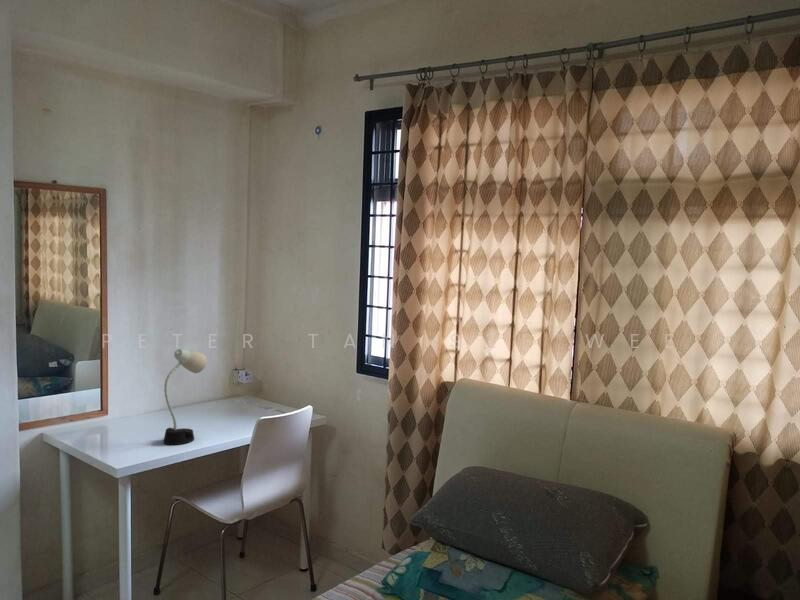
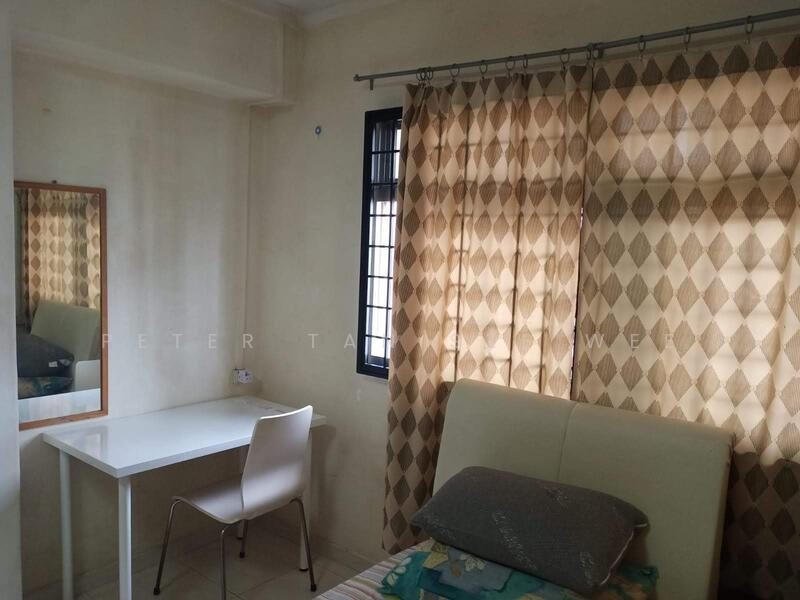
- desk lamp (167, 395)
